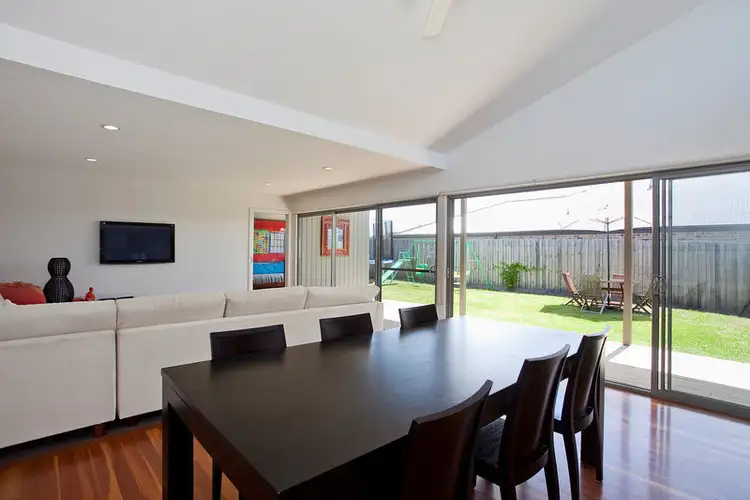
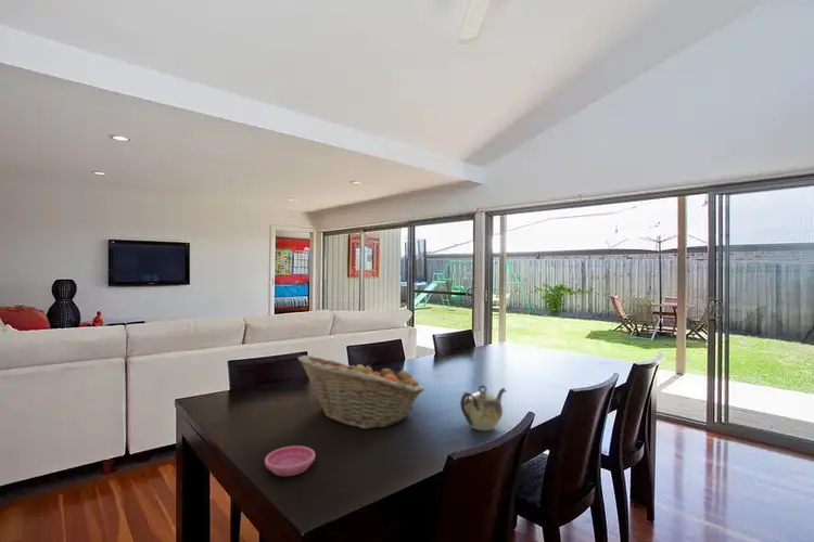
+ teapot (484, 405)
+ fruit basket (359, 384)
+ saucer (290, 461)
